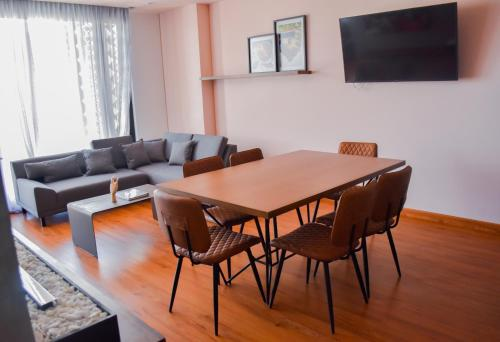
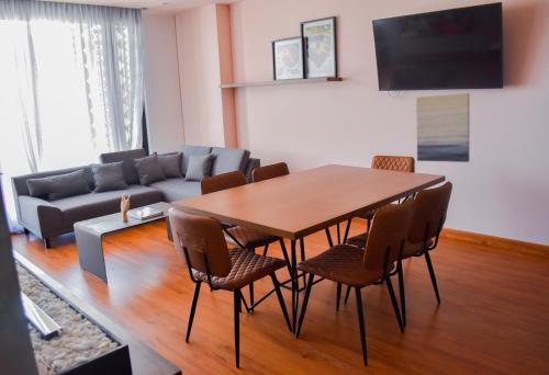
+ wall art (441, 128)
